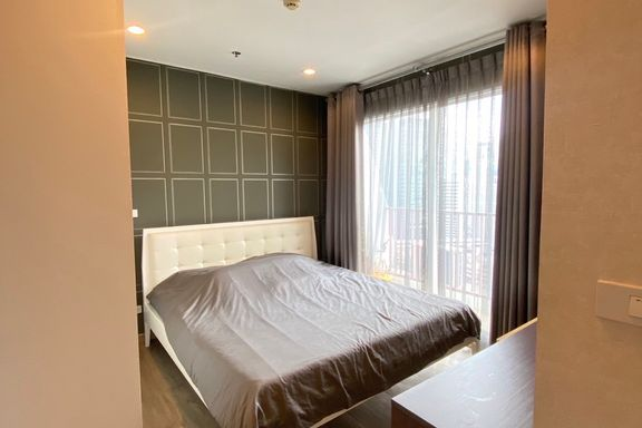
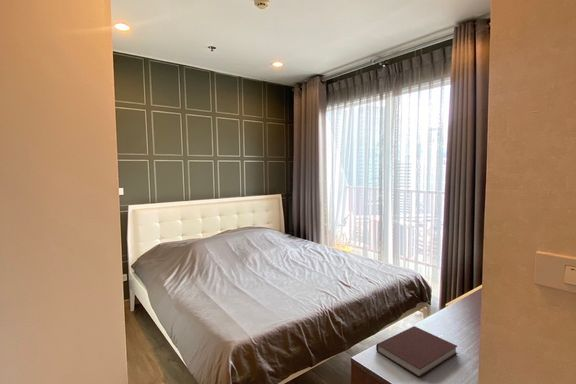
+ notebook (416, 348)
